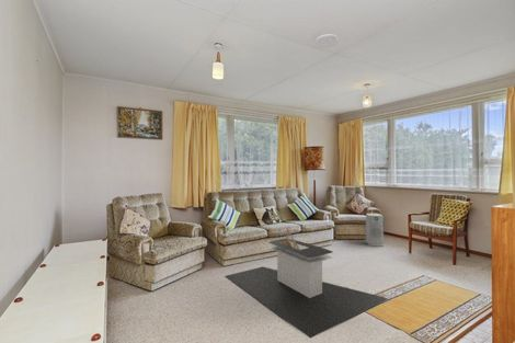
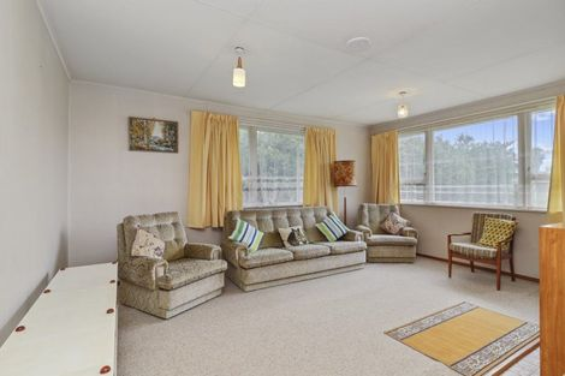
- coffee table (298, 259)
- air purifier (374, 229)
